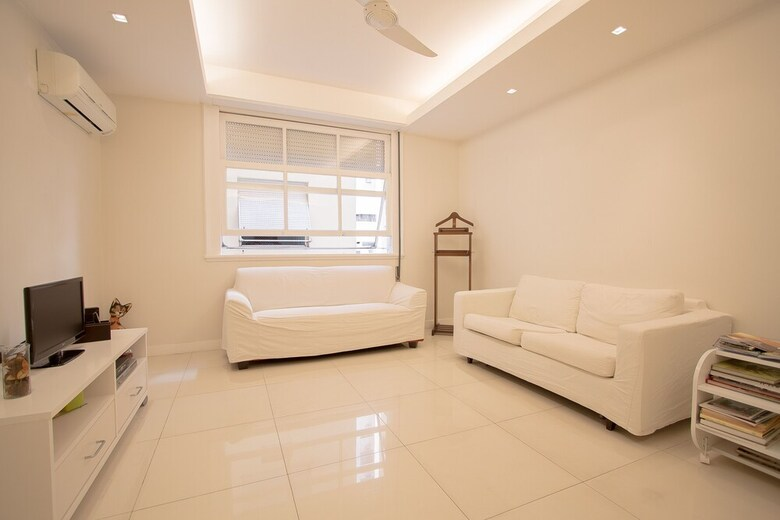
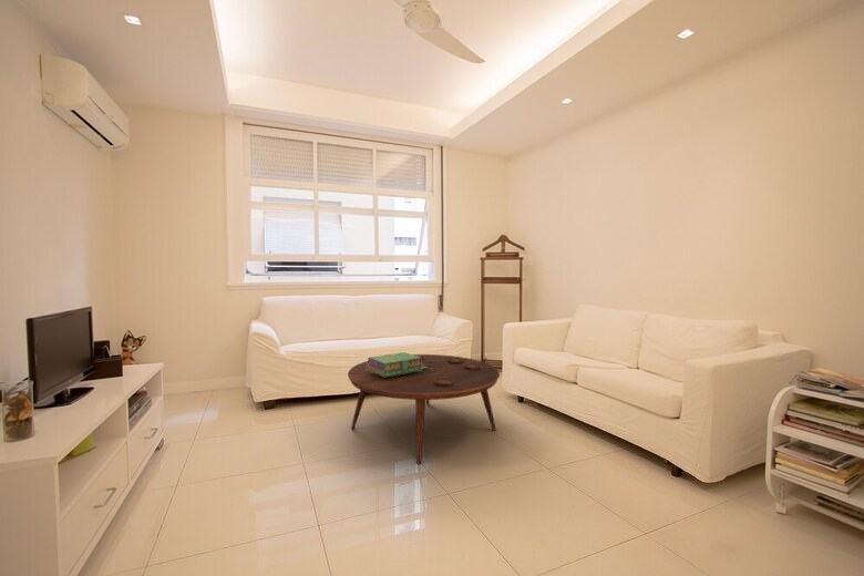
+ coffee table (423, 398)
+ stack of books (394, 366)
